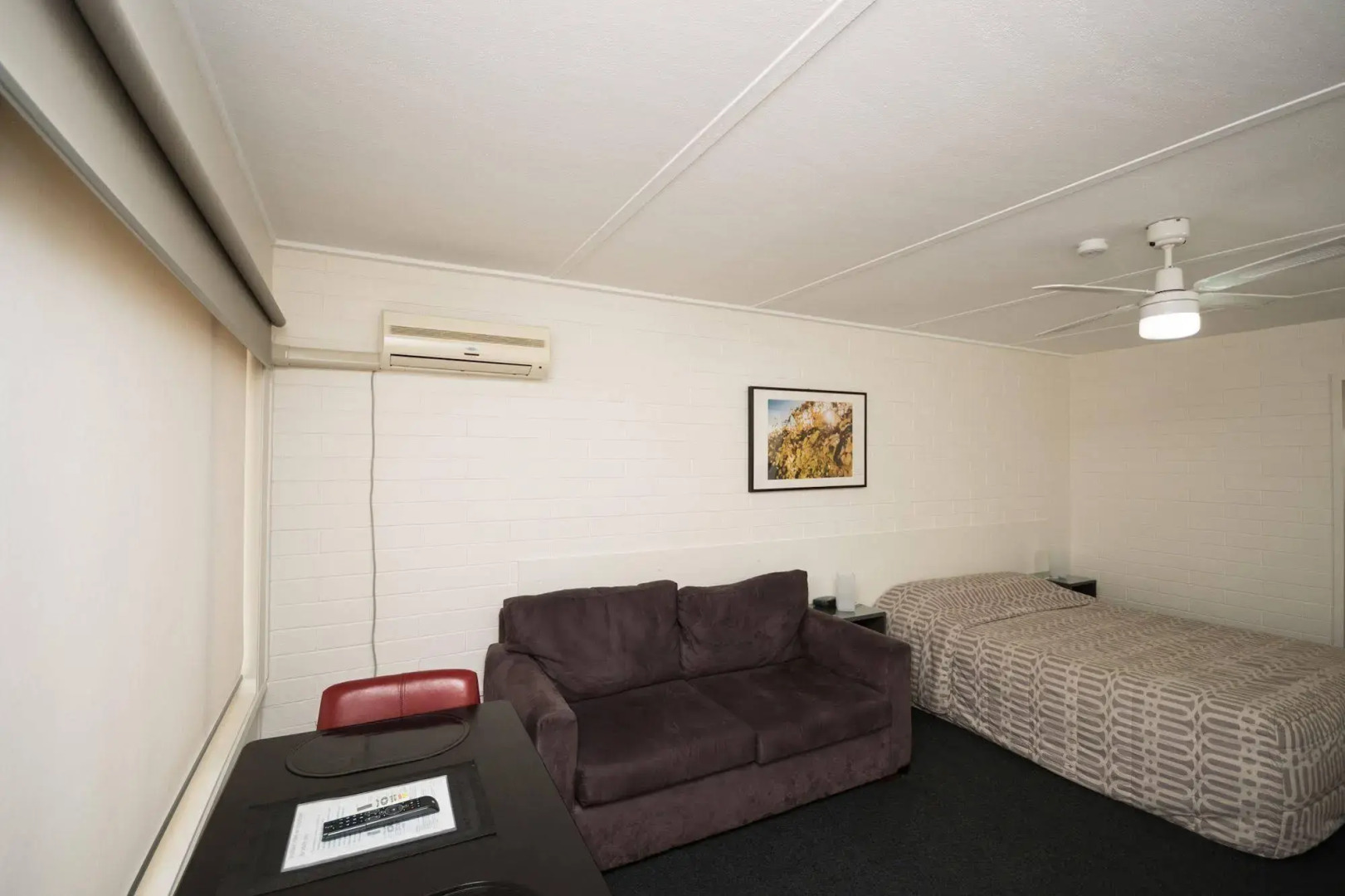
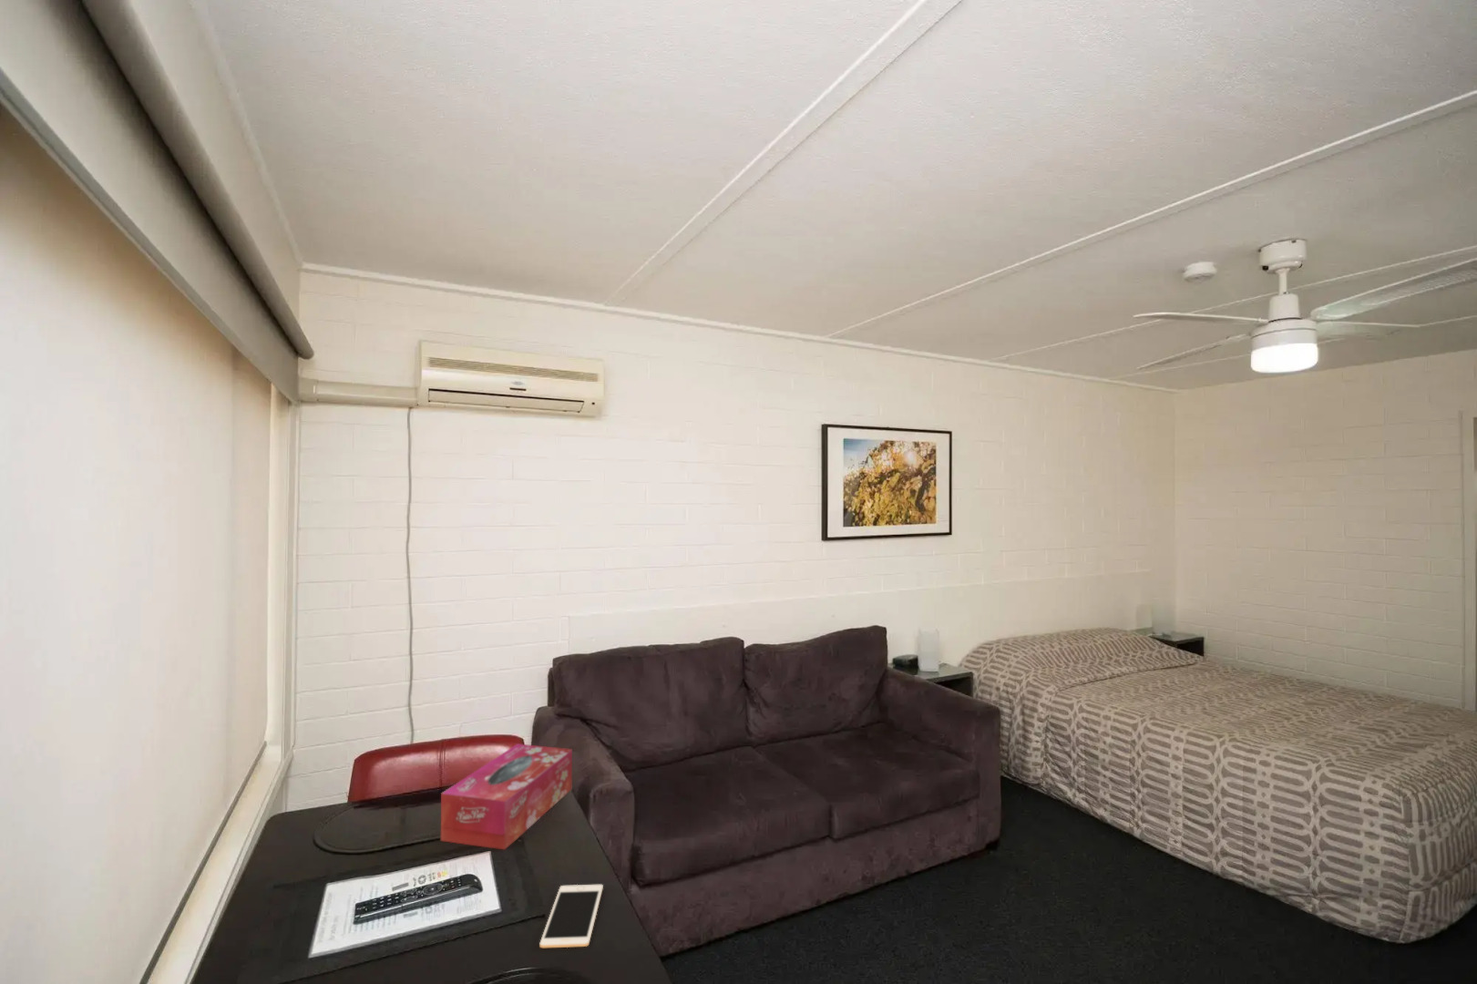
+ cell phone (573, 914)
+ tissue box (511, 791)
